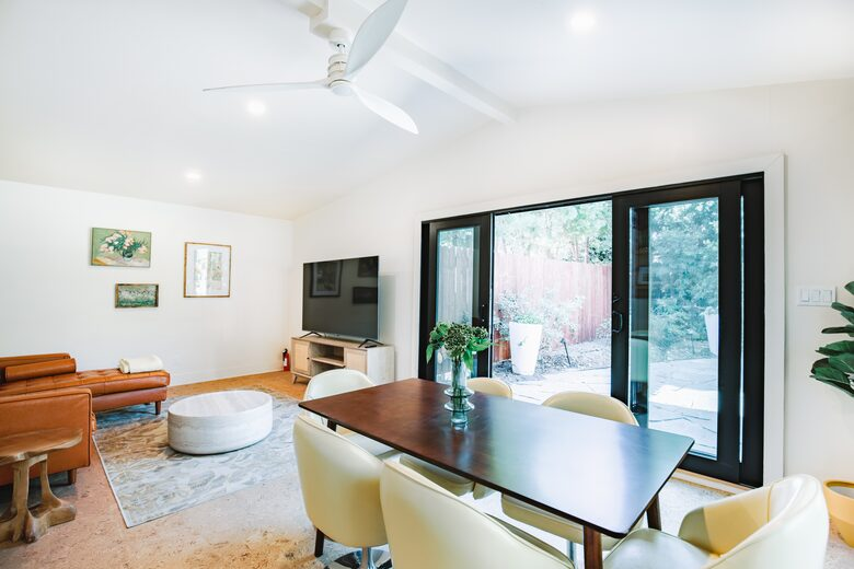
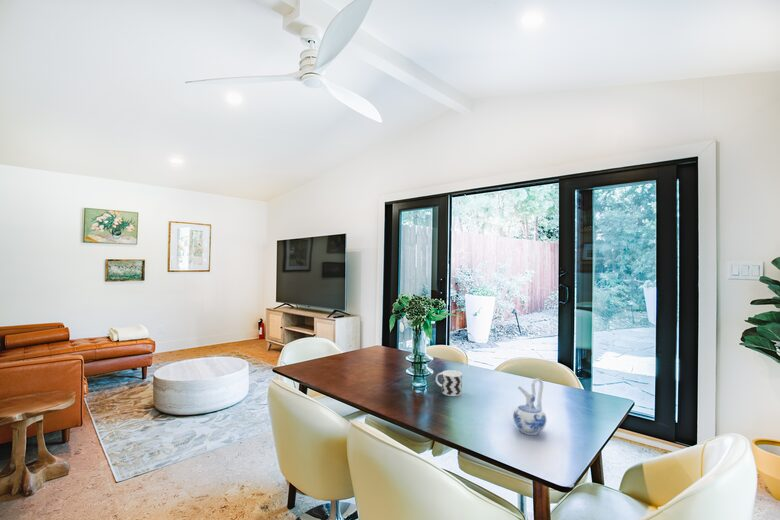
+ ceramic pitcher (529, 405)
+ cup (448, 382)
